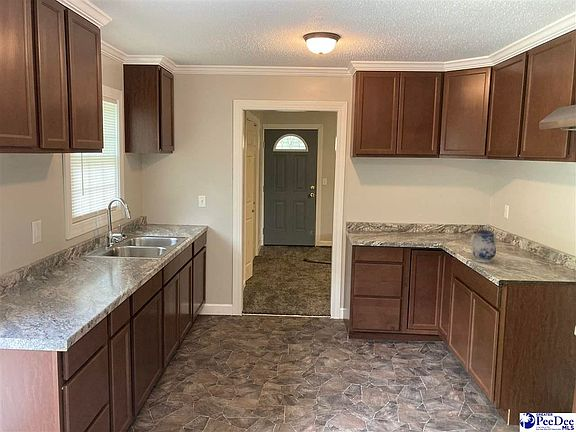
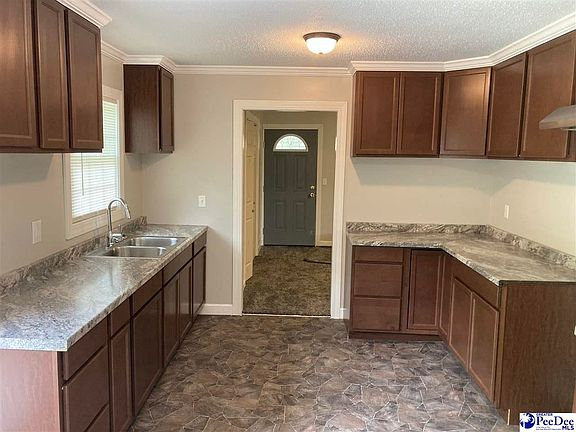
- teapot (484, 243)
